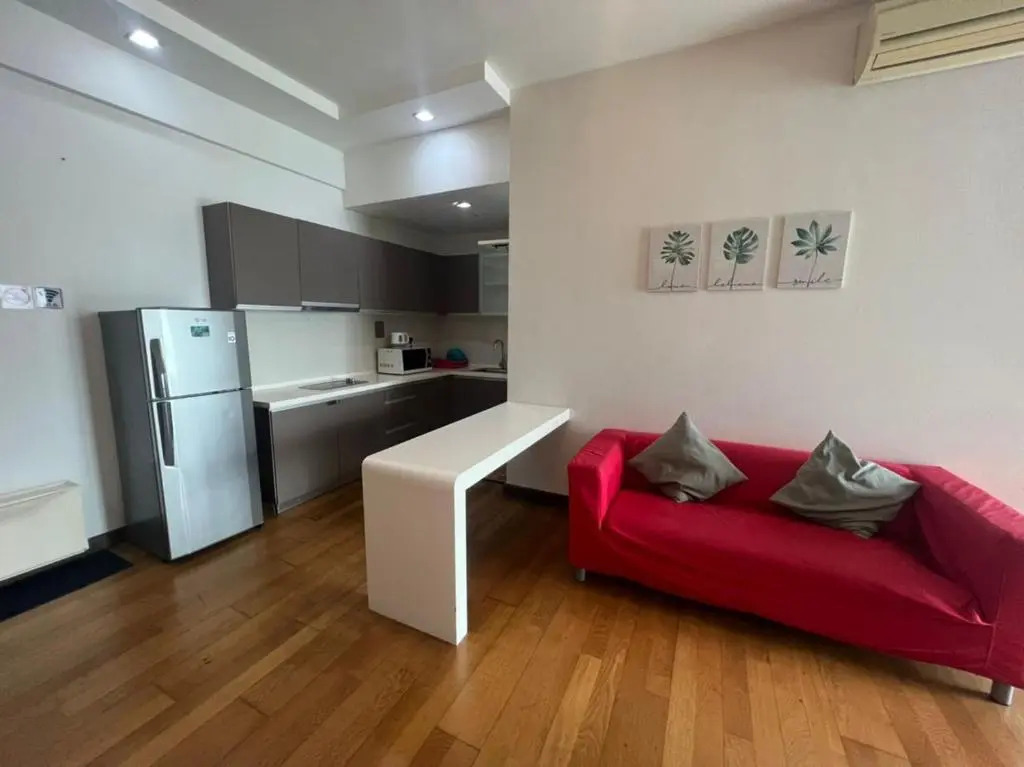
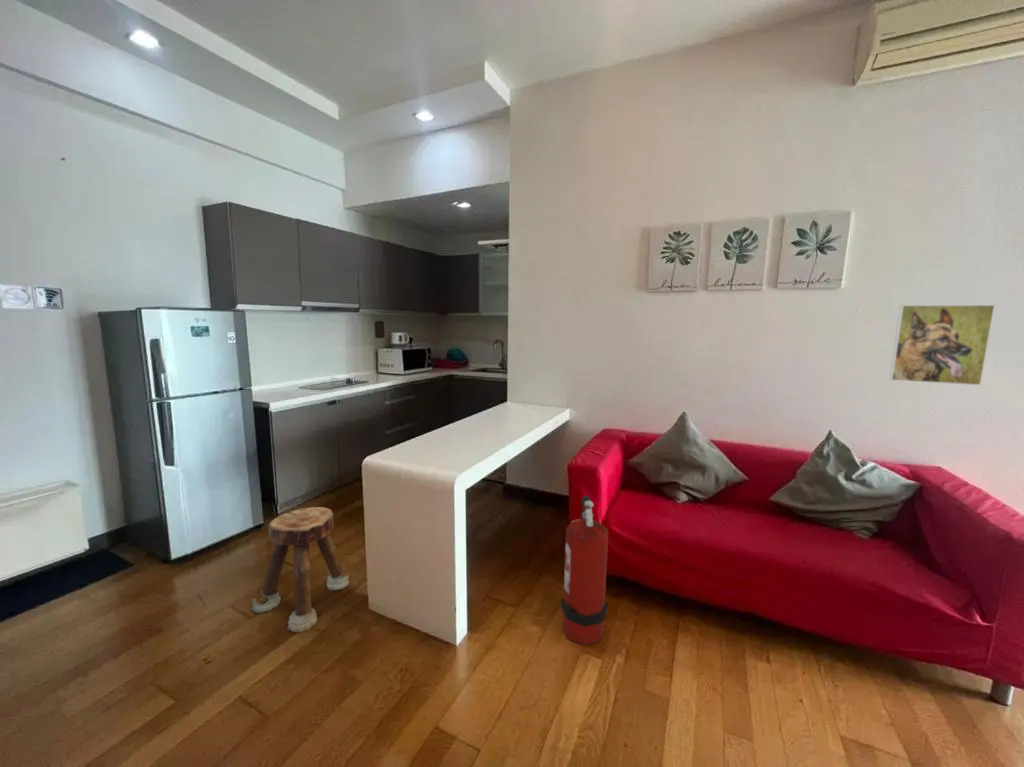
+ fire extinguisher (585, 560)
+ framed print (939, 344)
+ stool (304, 557)
